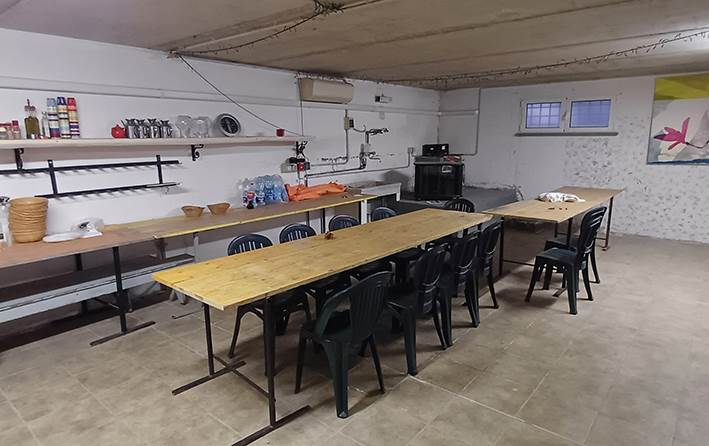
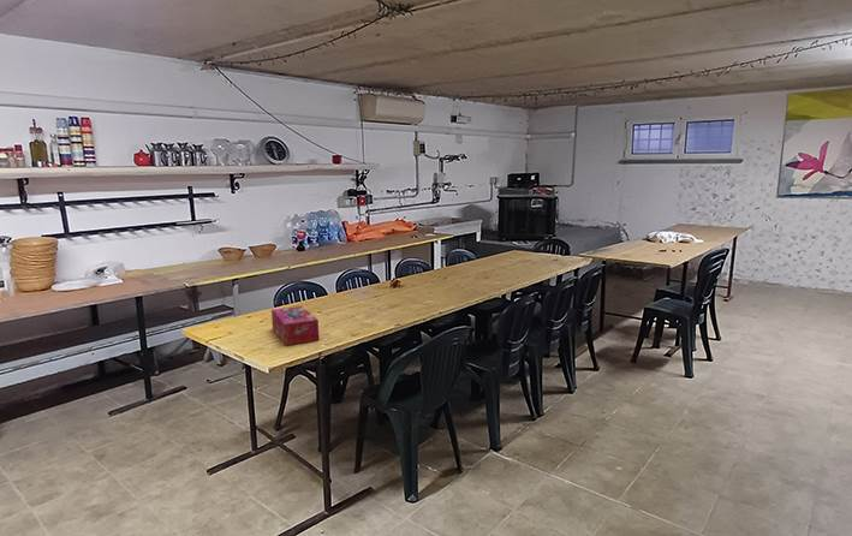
+ tissue box (294, 324)
